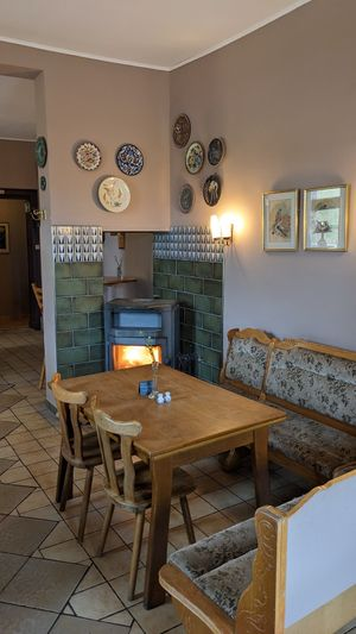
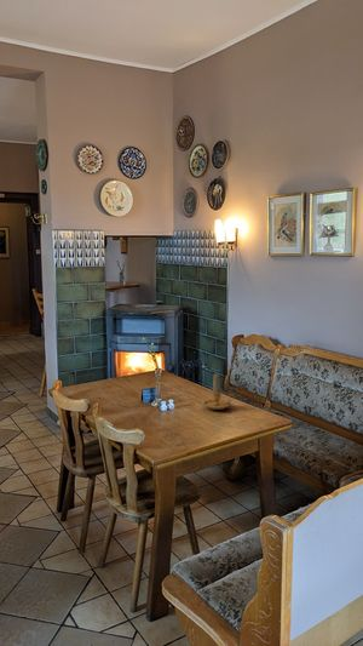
+ candle (219, 389)
